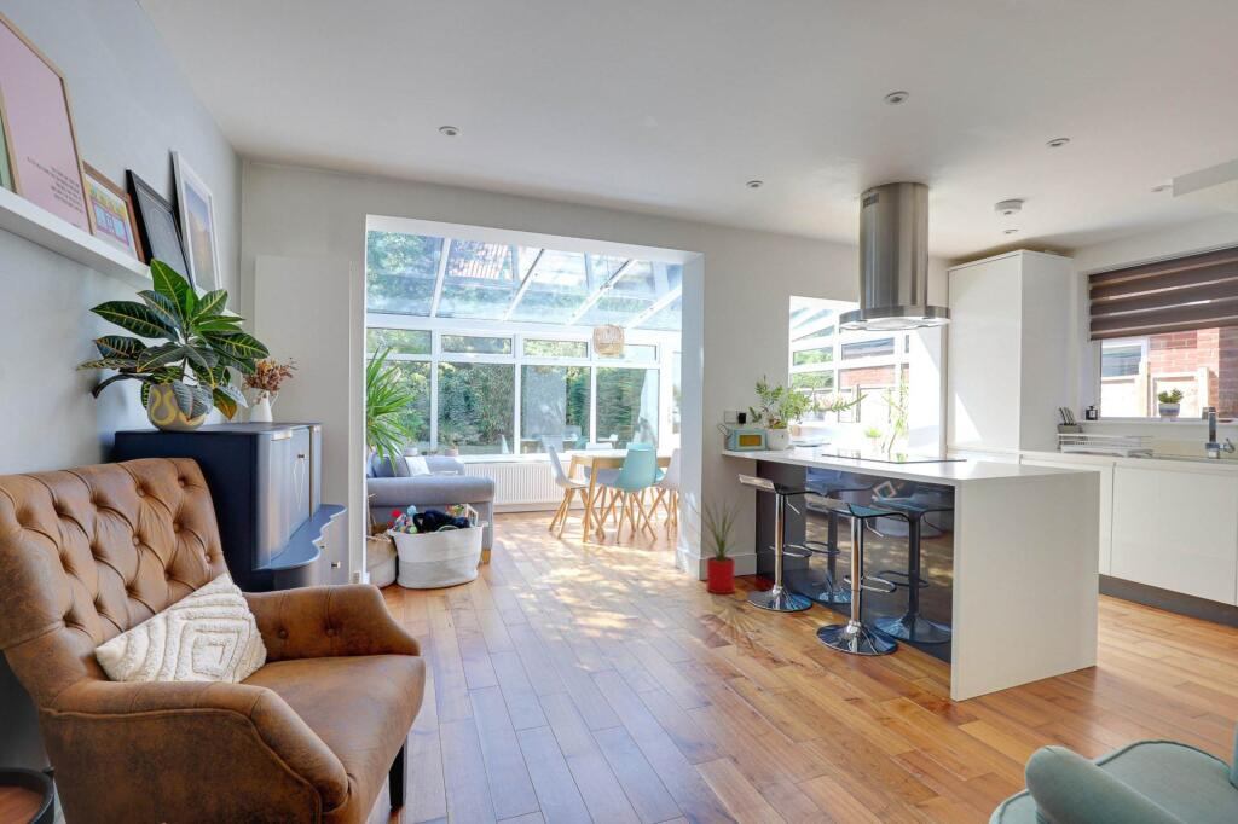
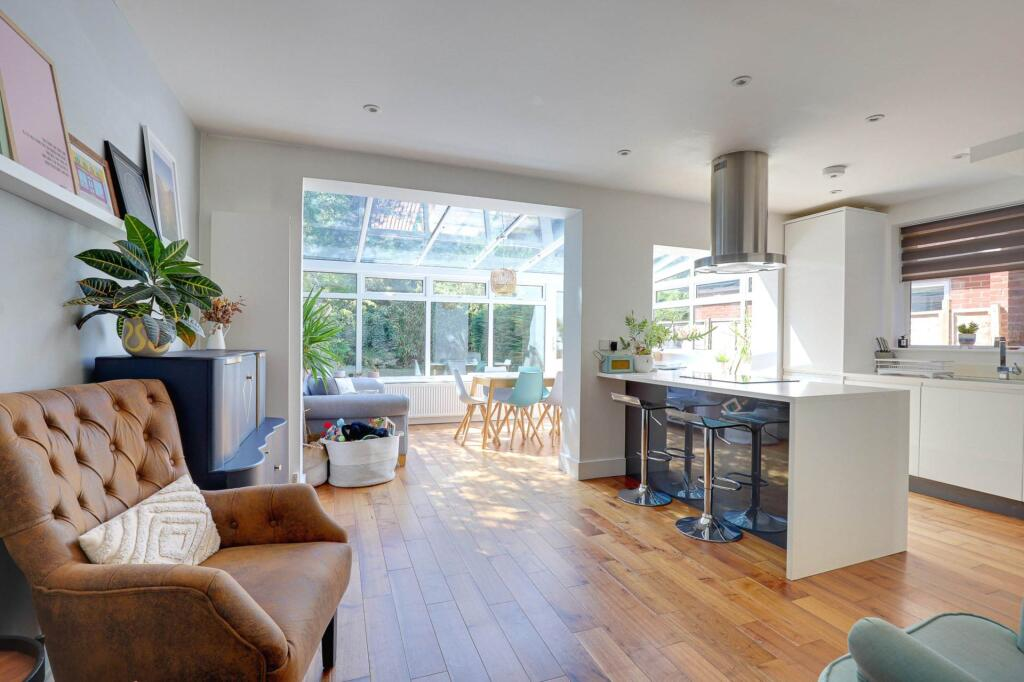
- house plant (719, 539)
